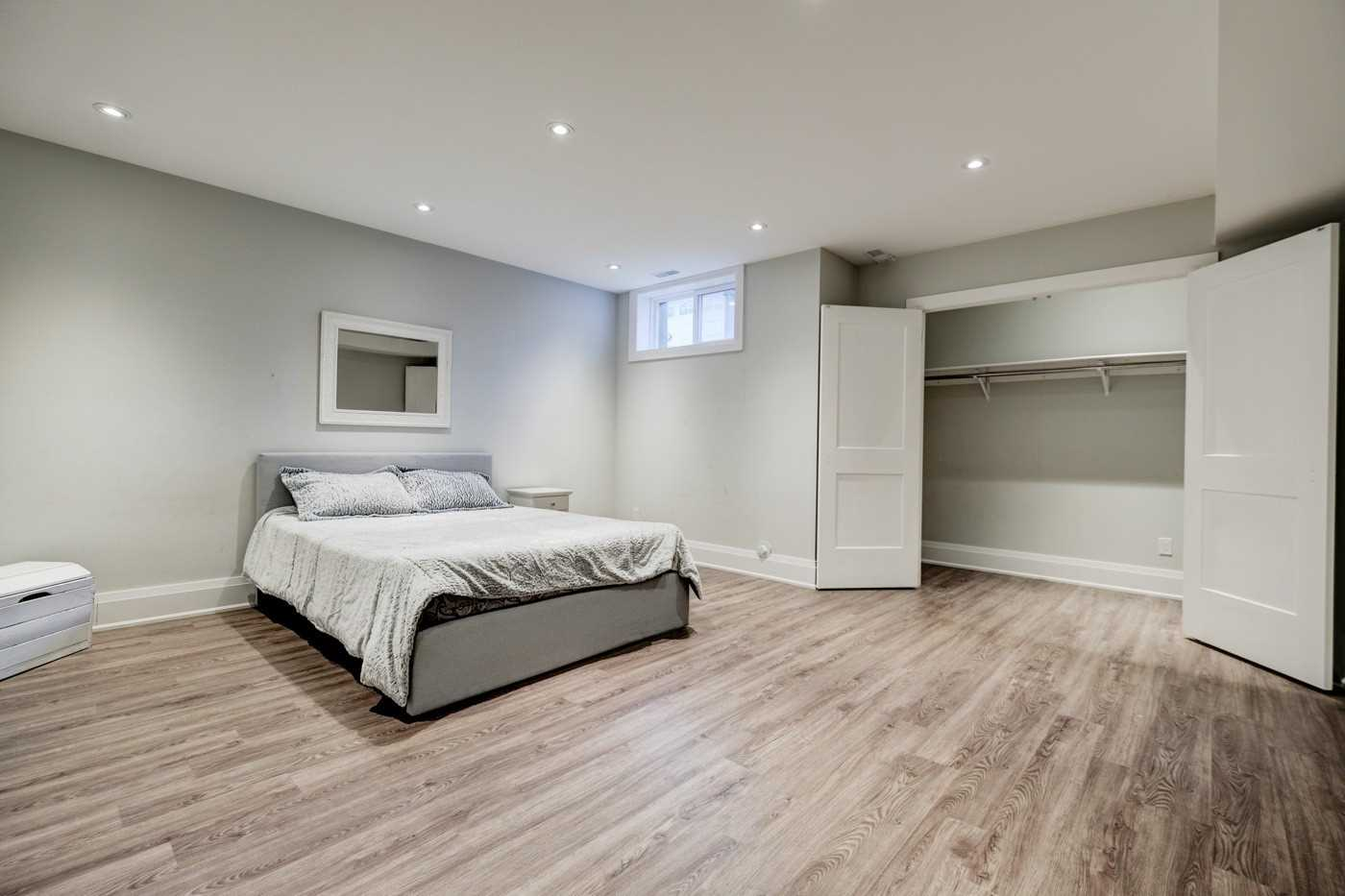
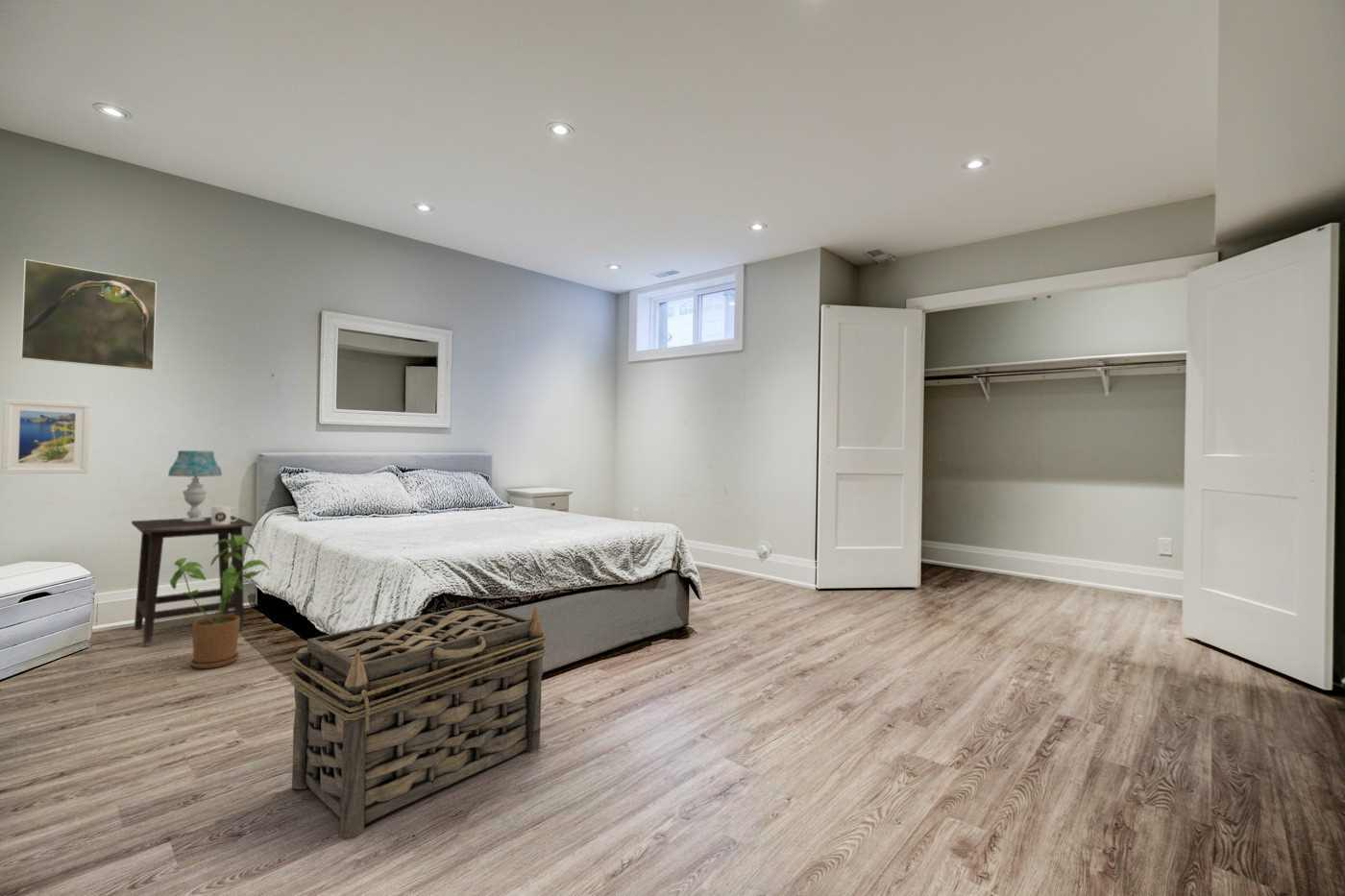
+ mug (225, 514)
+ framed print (92, 318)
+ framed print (47, 437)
+ basket (430, 690)
+ table lamp (195, 485)
+ house plant (225, 599)
+ side table (188, 593)
